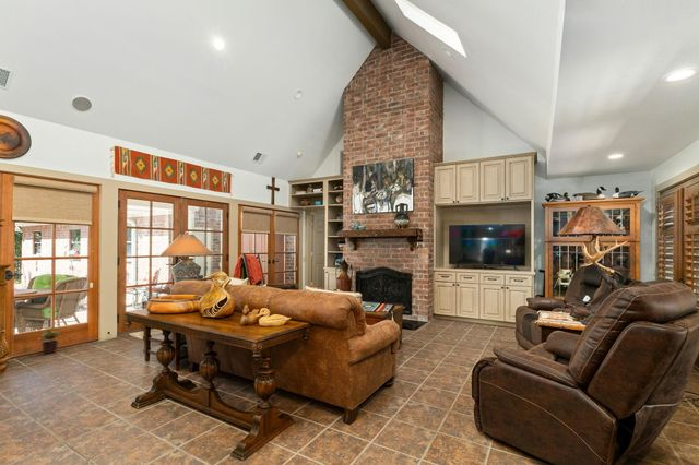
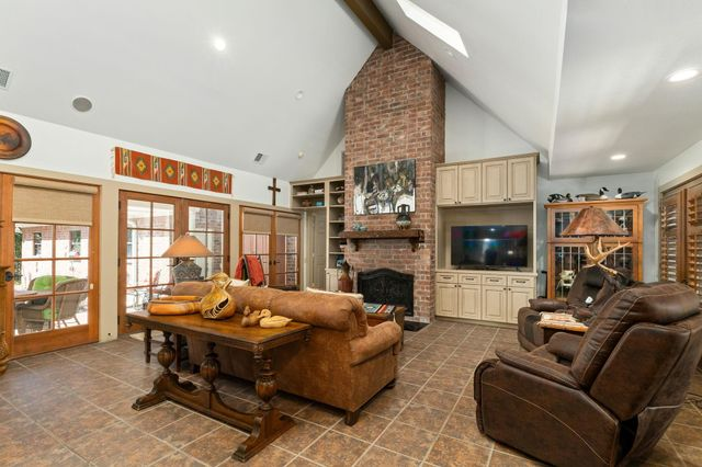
- potted plant (48, 341)
